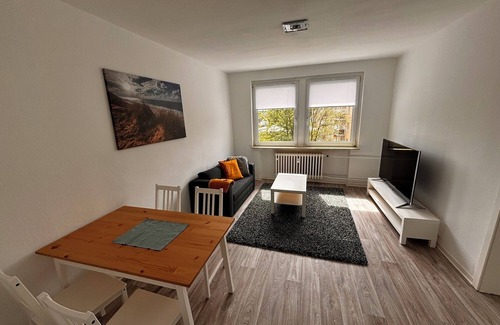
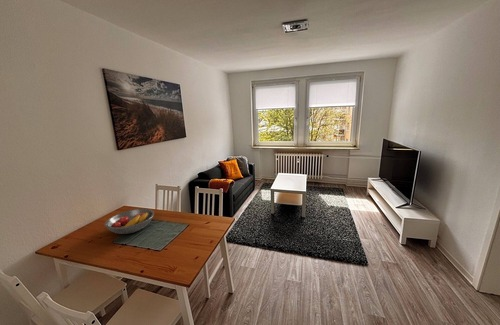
+ fruit bowl (131, 221)
